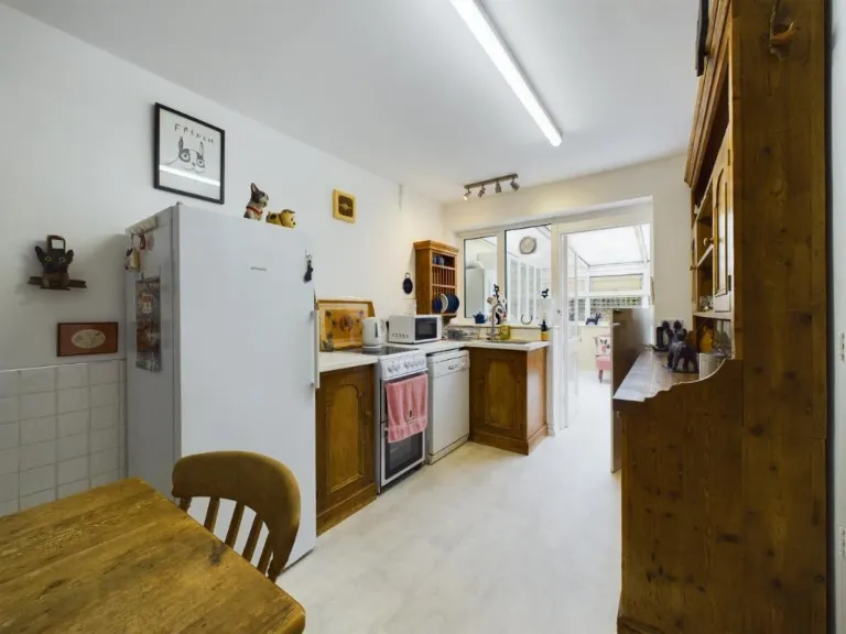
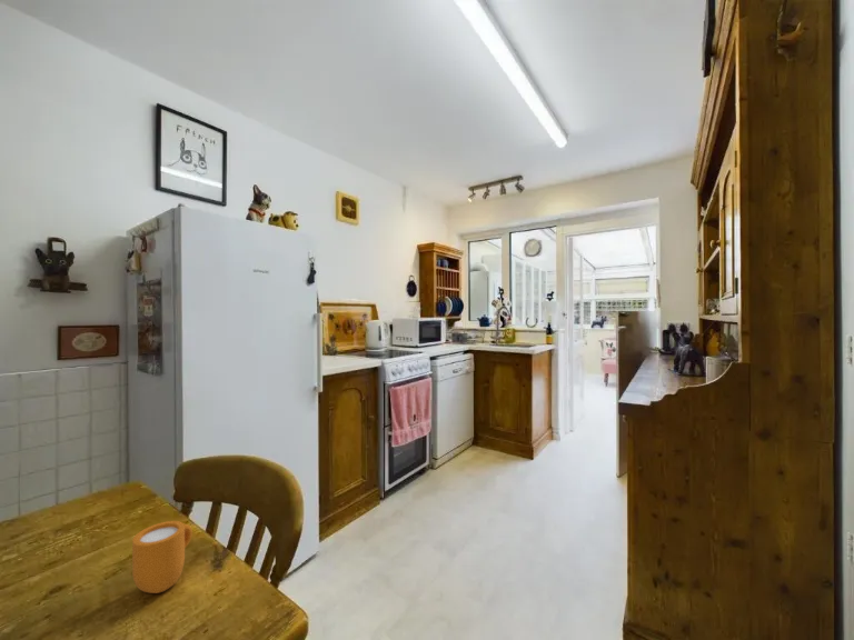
+ mug (166, 554)
